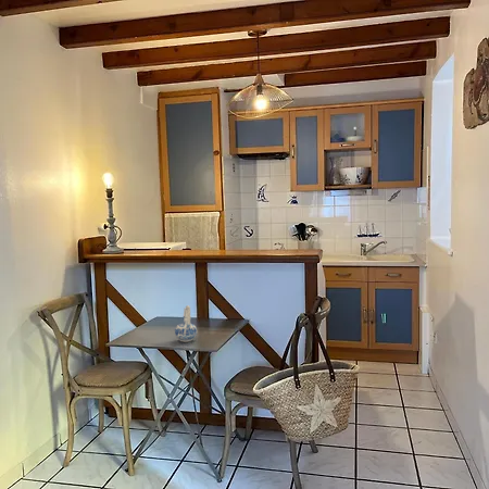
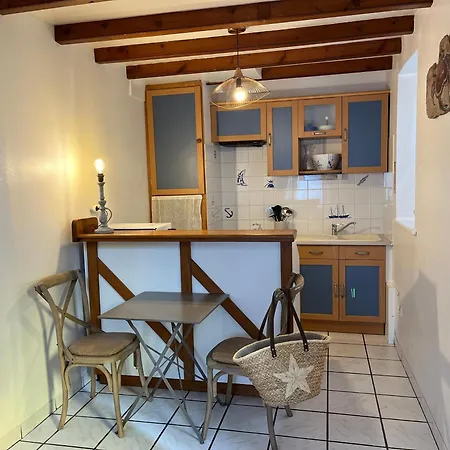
- ceramic pitcher (185, 322)
